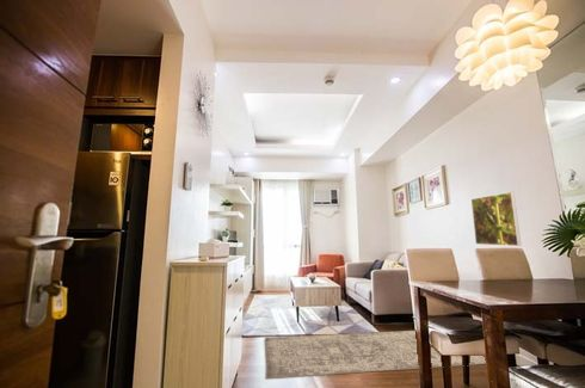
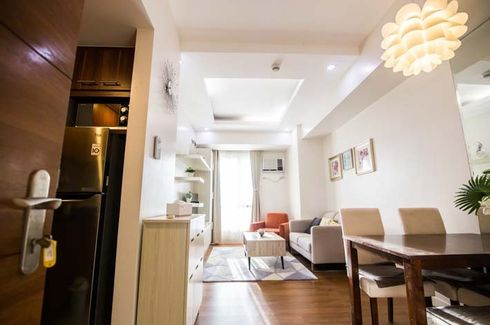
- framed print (493, 220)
- rug (384, 347)
